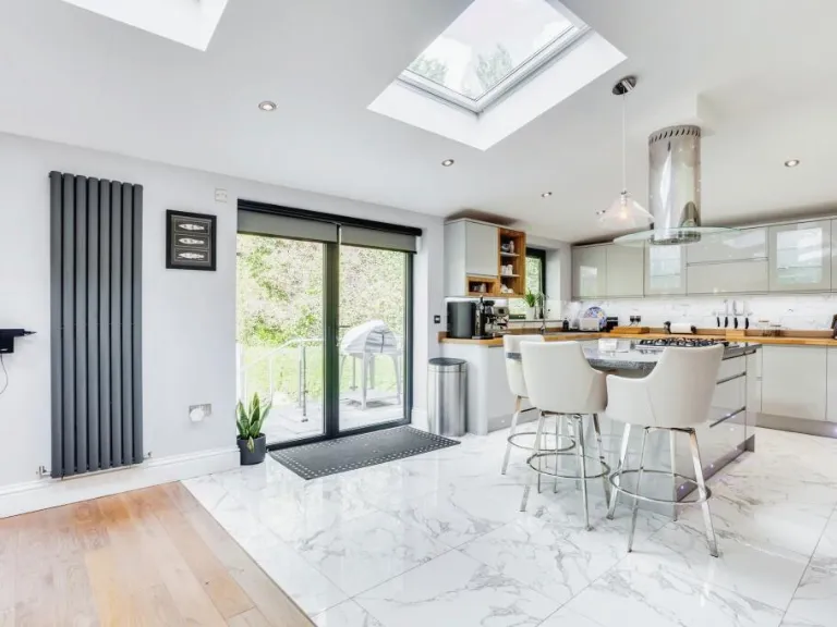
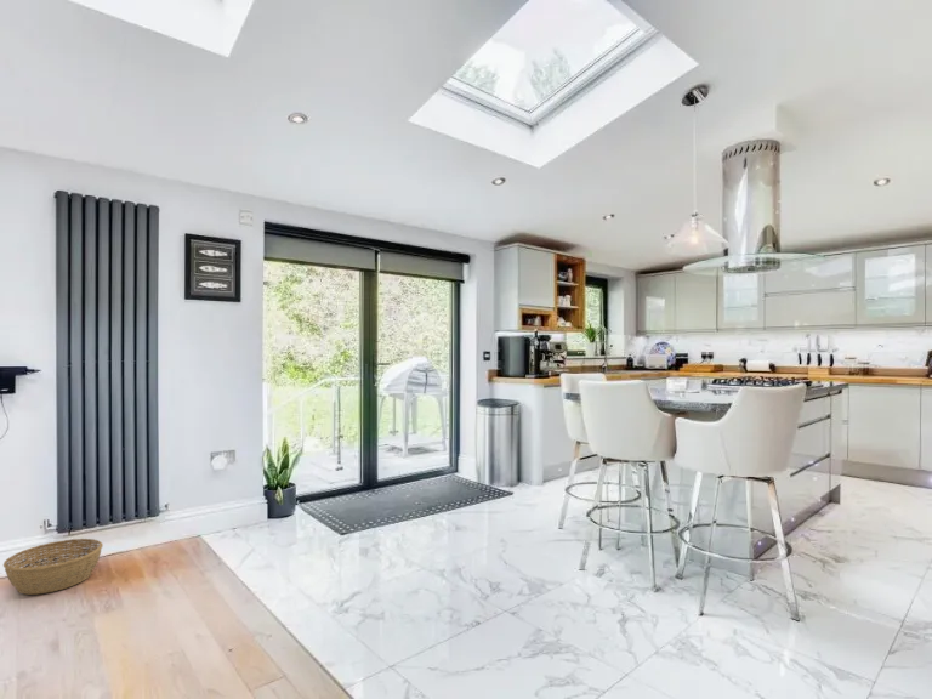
+ basket (55, 566)
